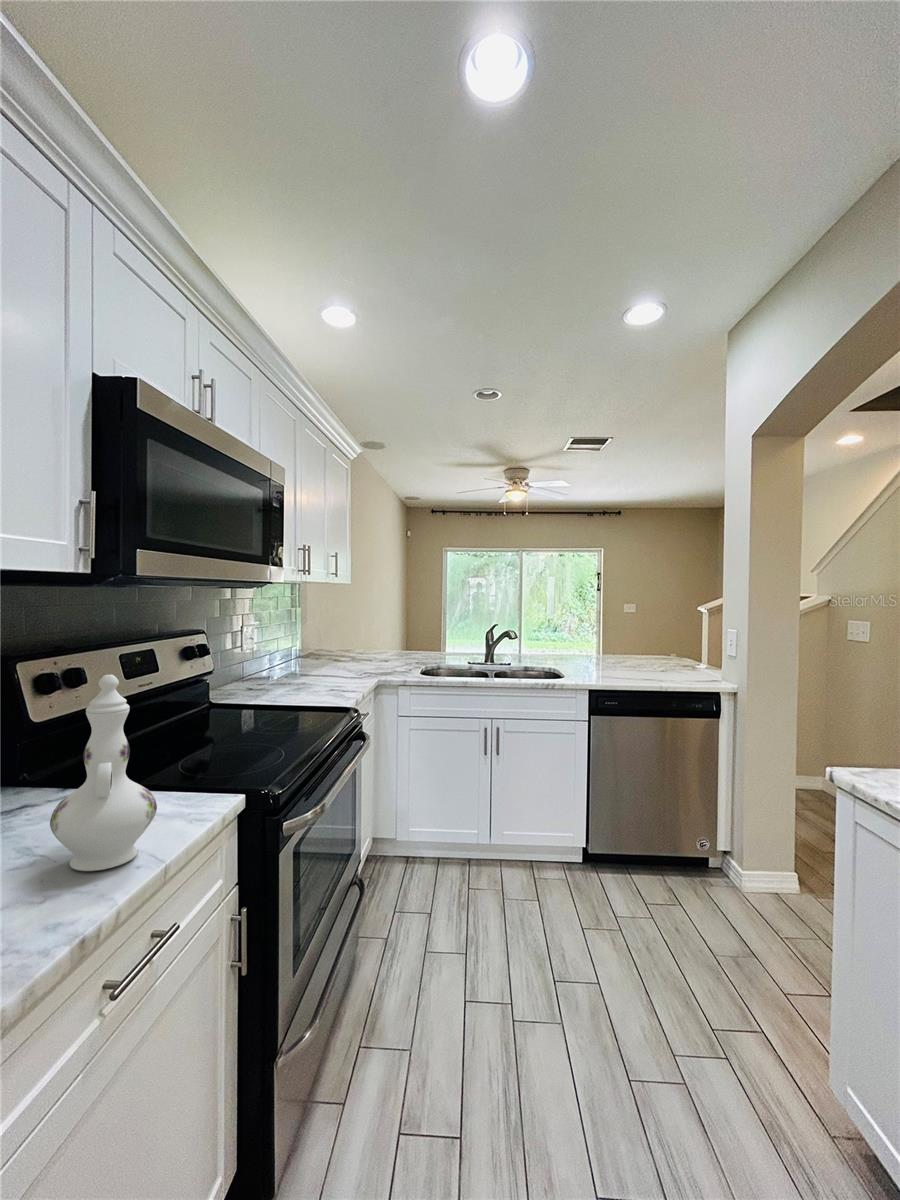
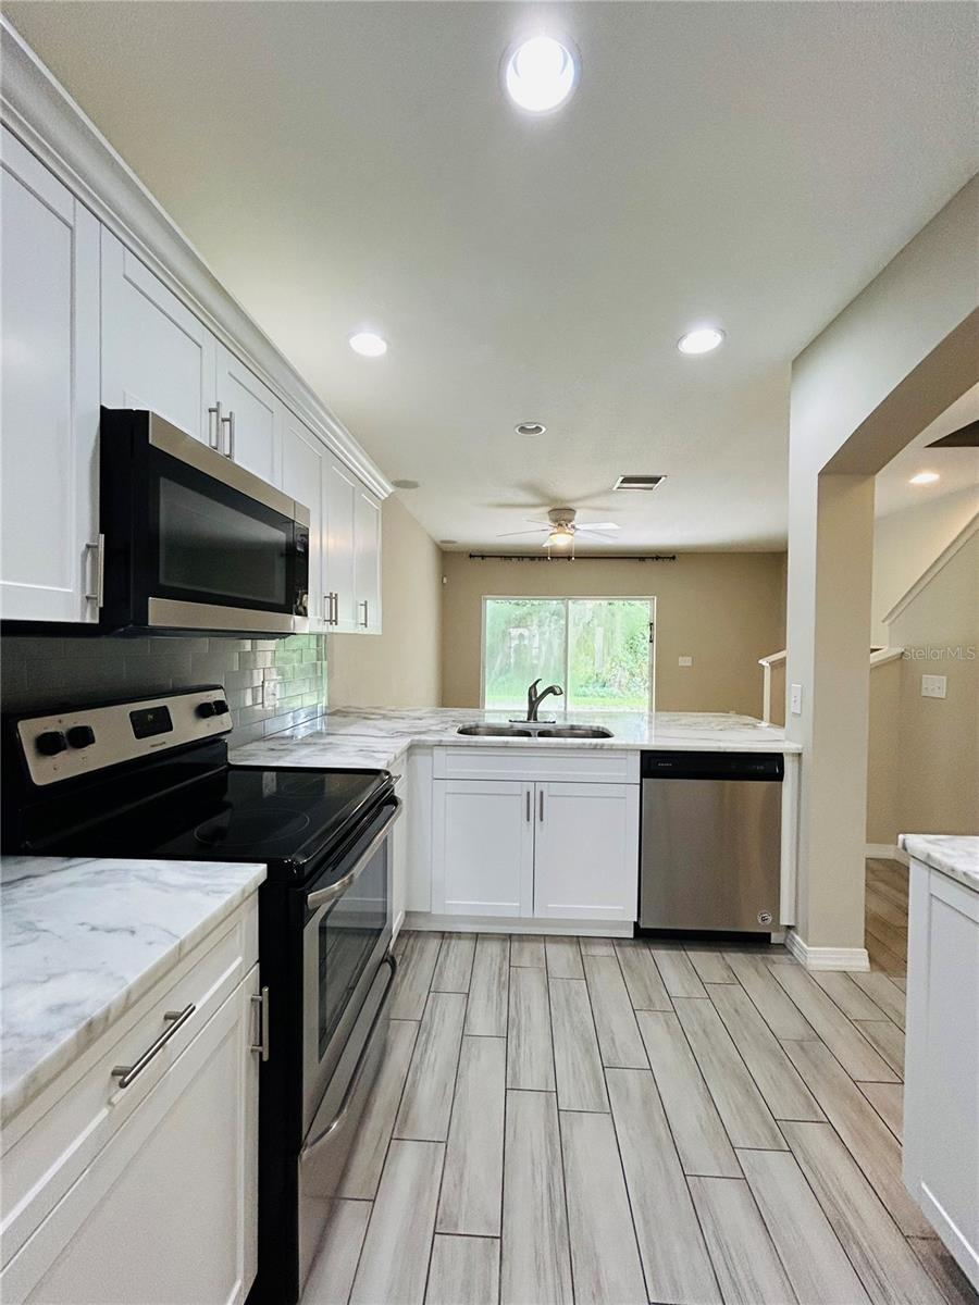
- chinaware (107, 763)
